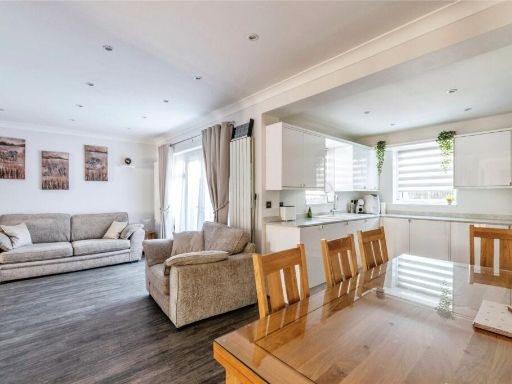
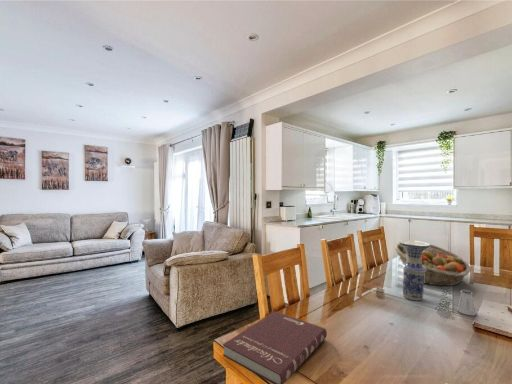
+ book (277, 341)
+ vase (414, 269)
+ fruit basket (430, 261)
+ saltshaker (466, 301)
